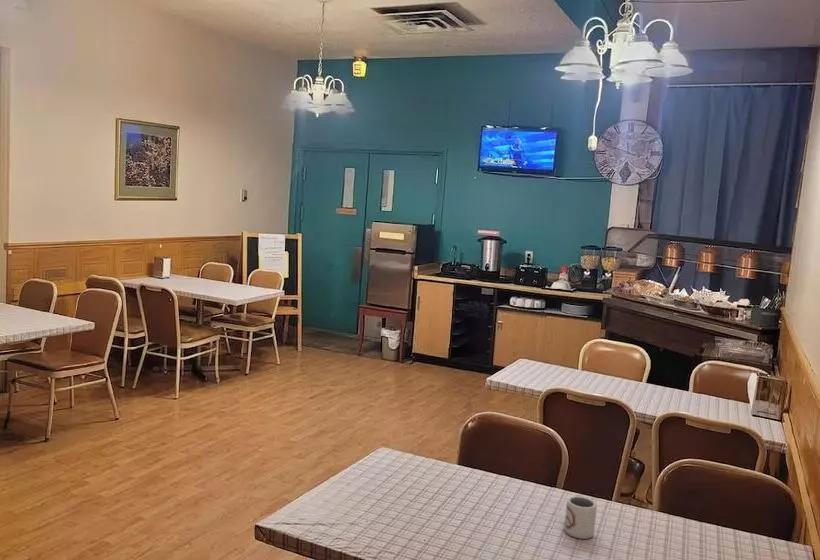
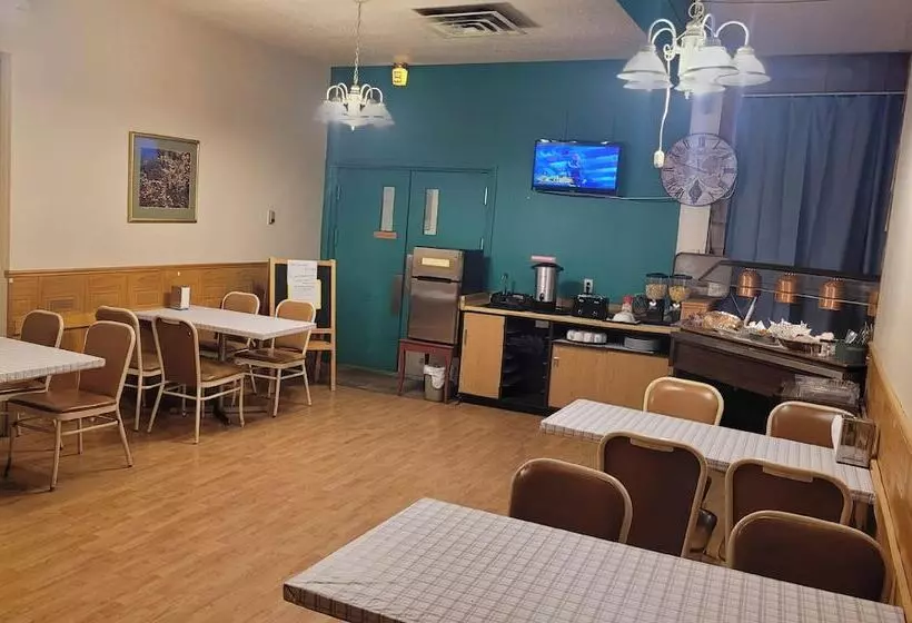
- cup (578, 514)
